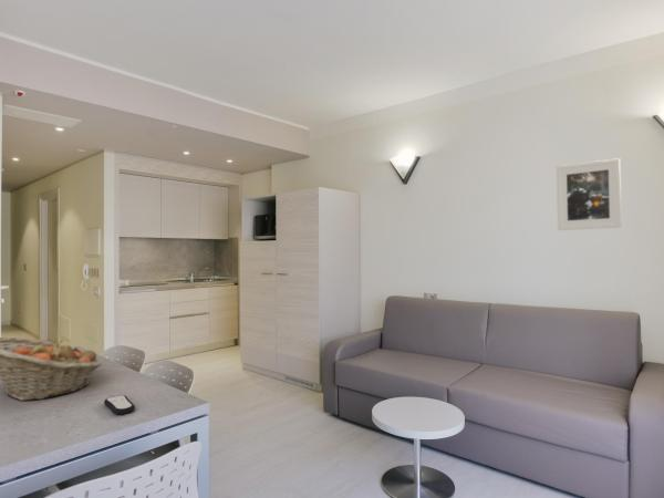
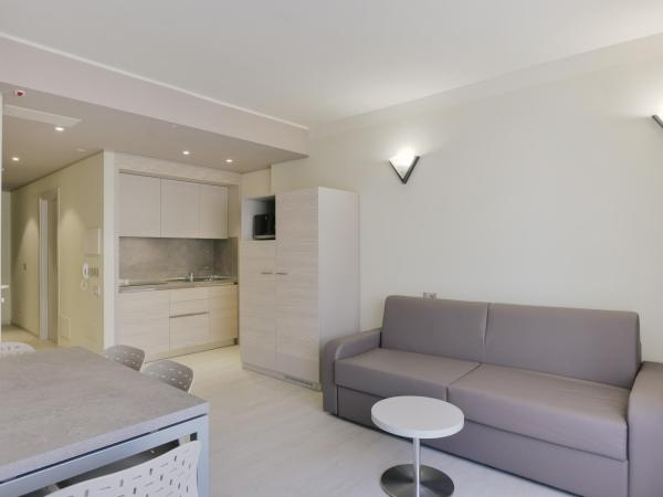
- fruit basket (43, 361)
- remote control (120, 404)
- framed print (588, 196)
